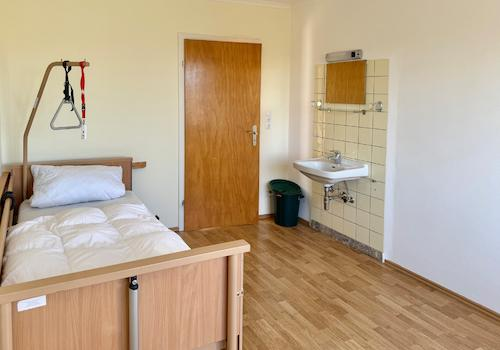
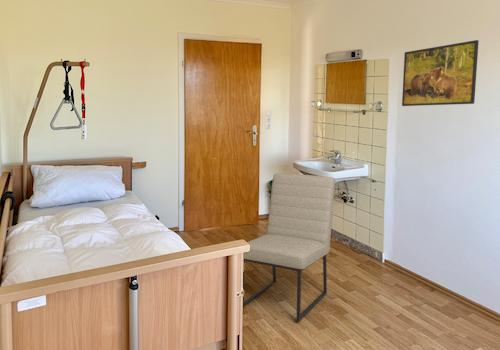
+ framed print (436, 76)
+ chair (287, 239)
